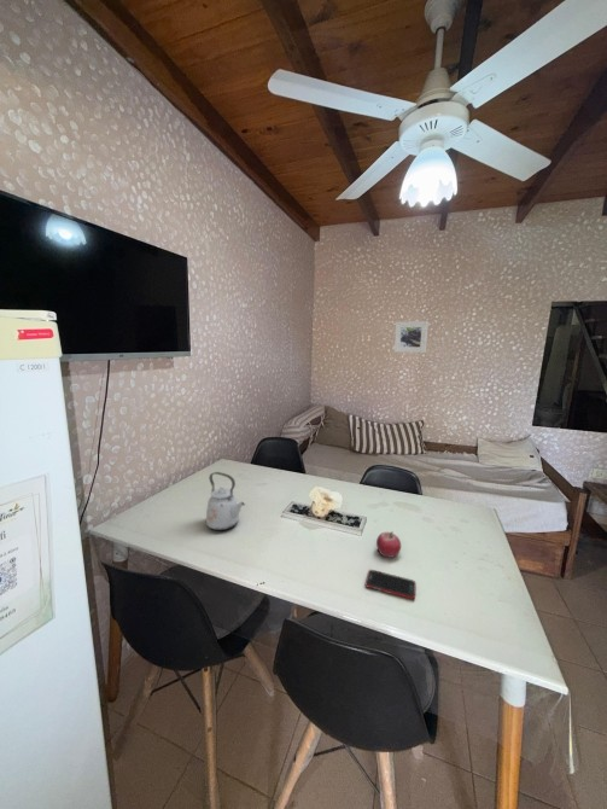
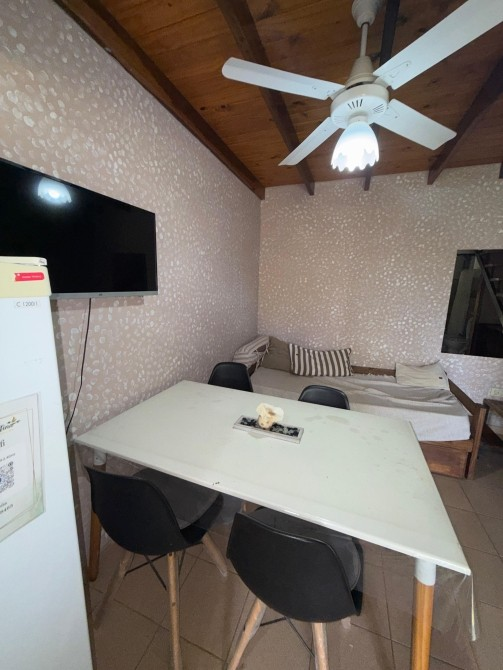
- cell phone (390, 583)
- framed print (410, 337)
- kettle (227, 500)
- fruit (389, 542)
